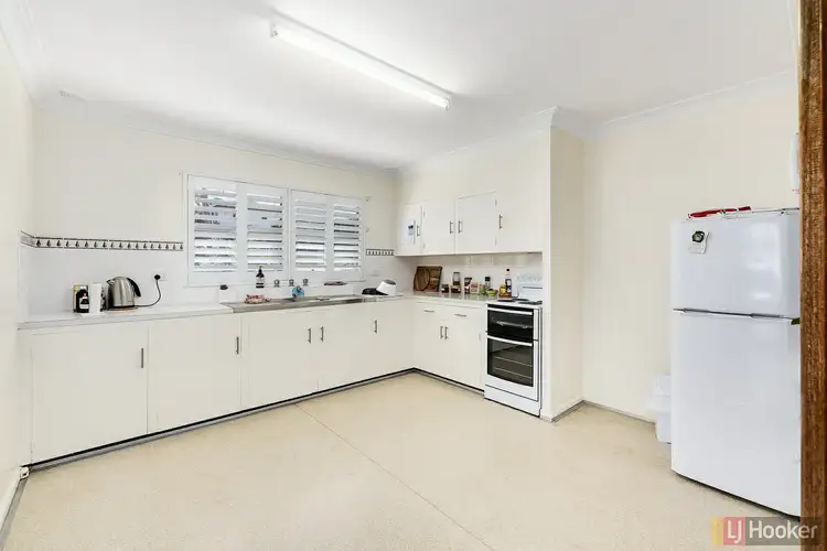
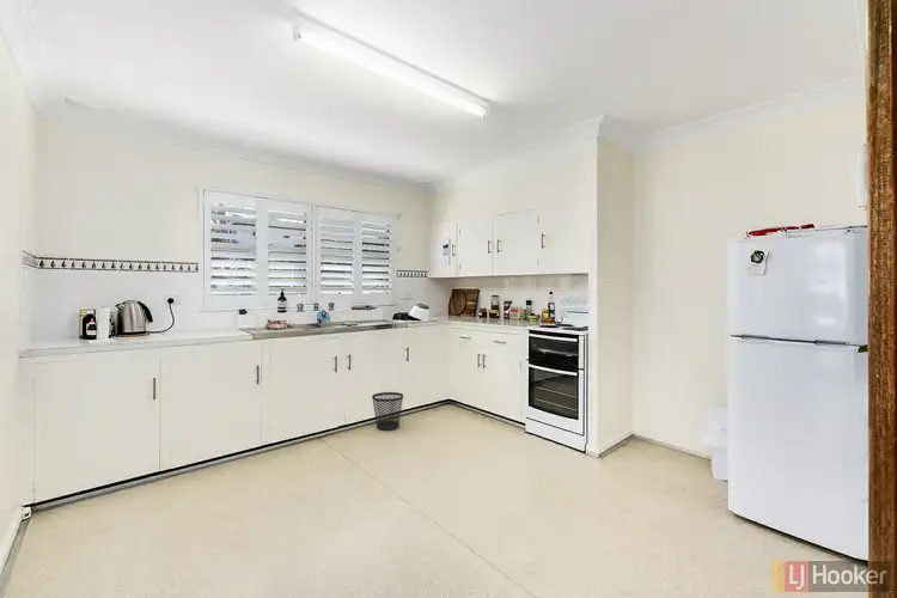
+ wastebasket (388, 410)
